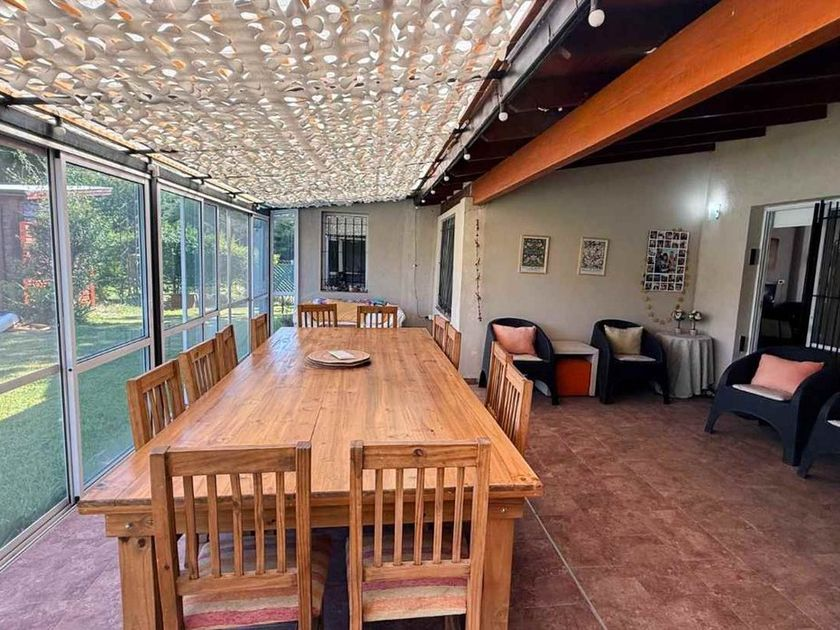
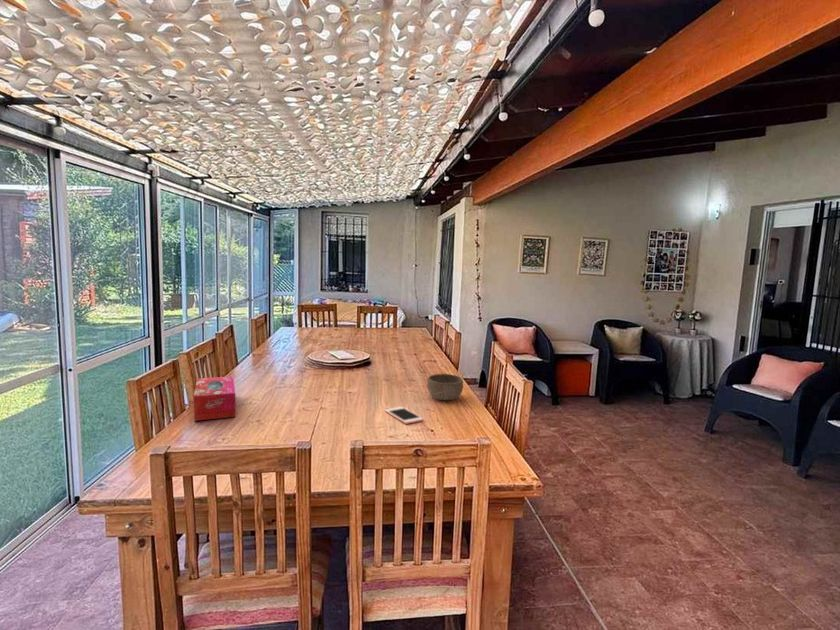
+ cell phone (403, 414)
+ bowl (444, 387)
+ tissue box (215, 396)
